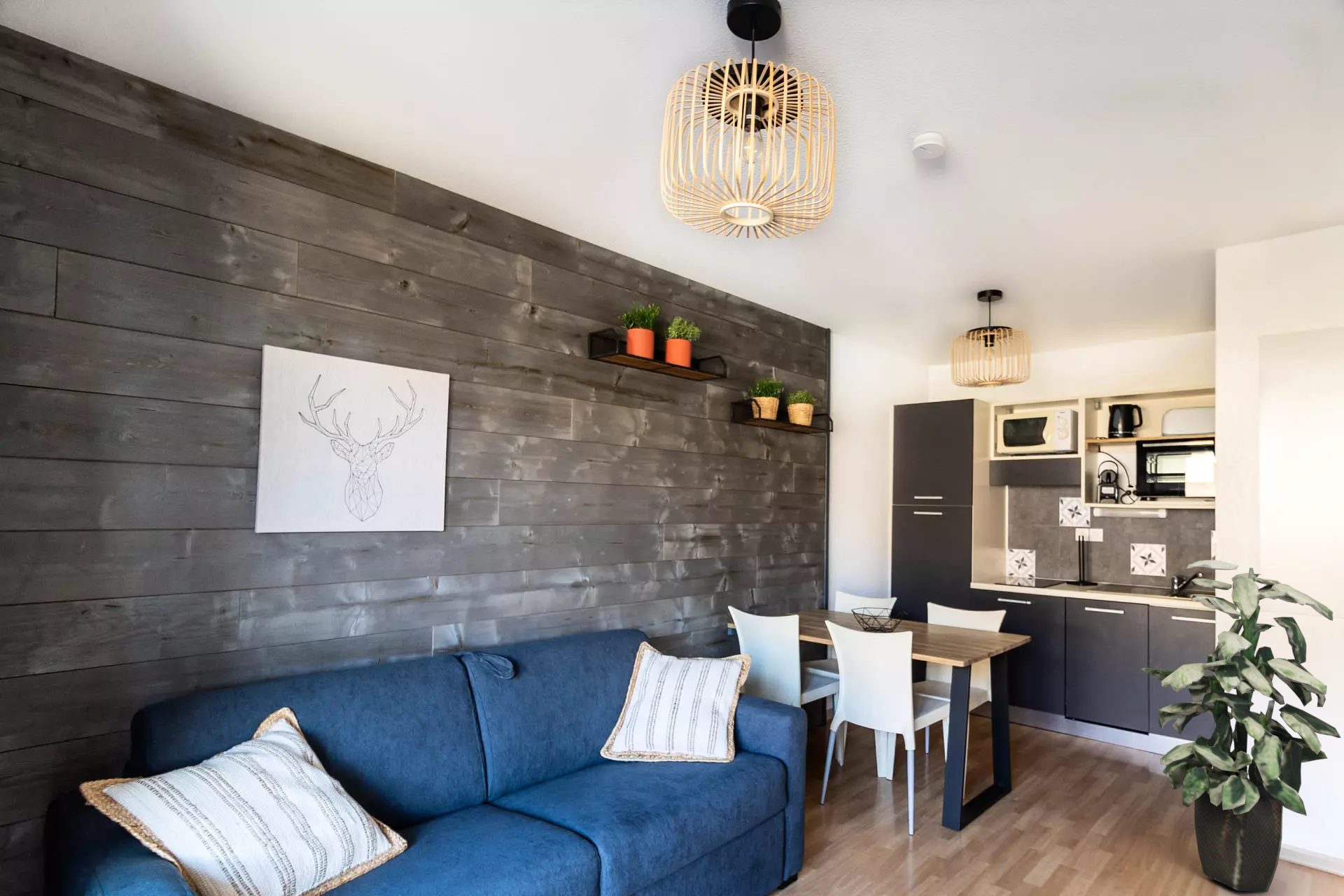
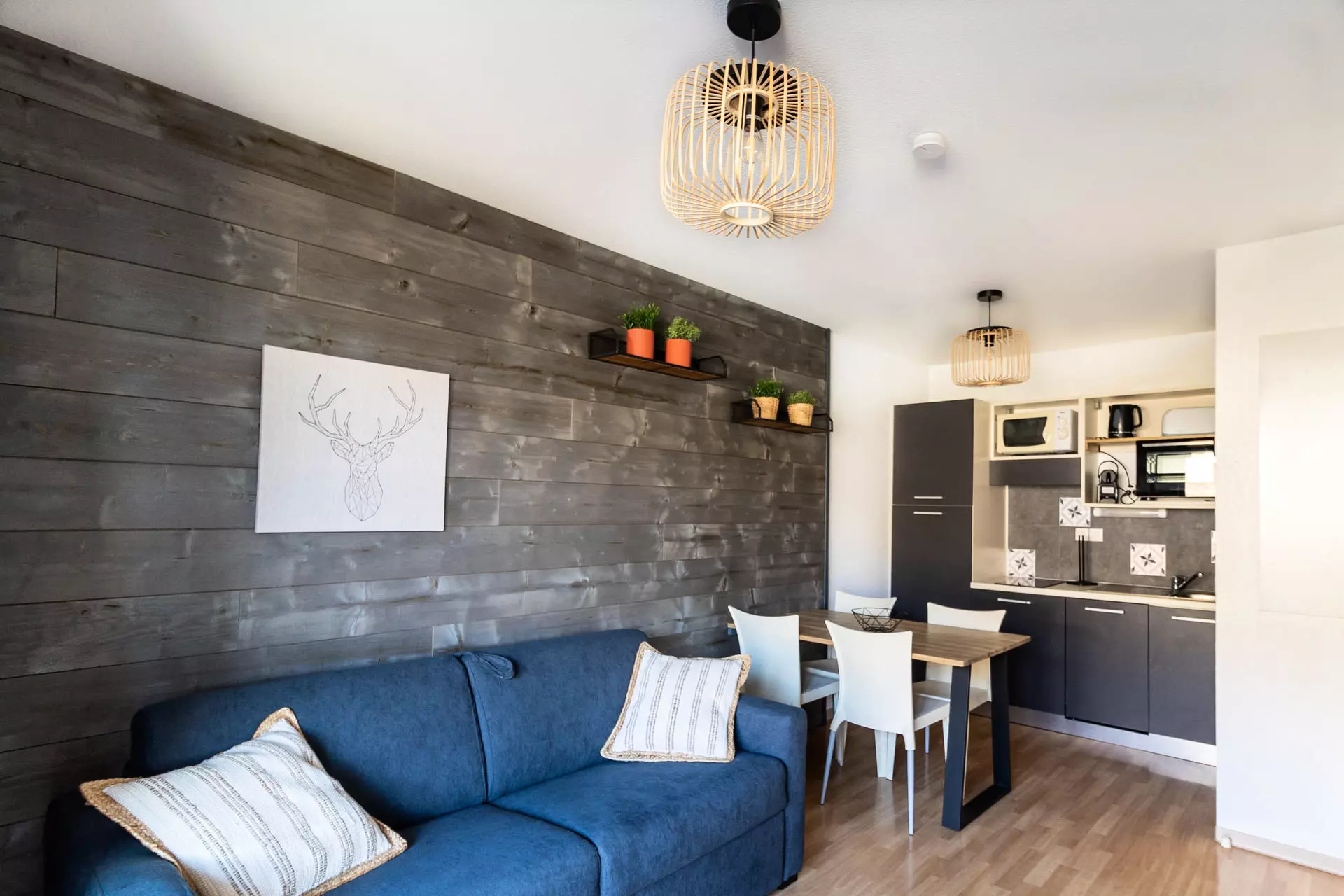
- indoor plant (1233, 717)
